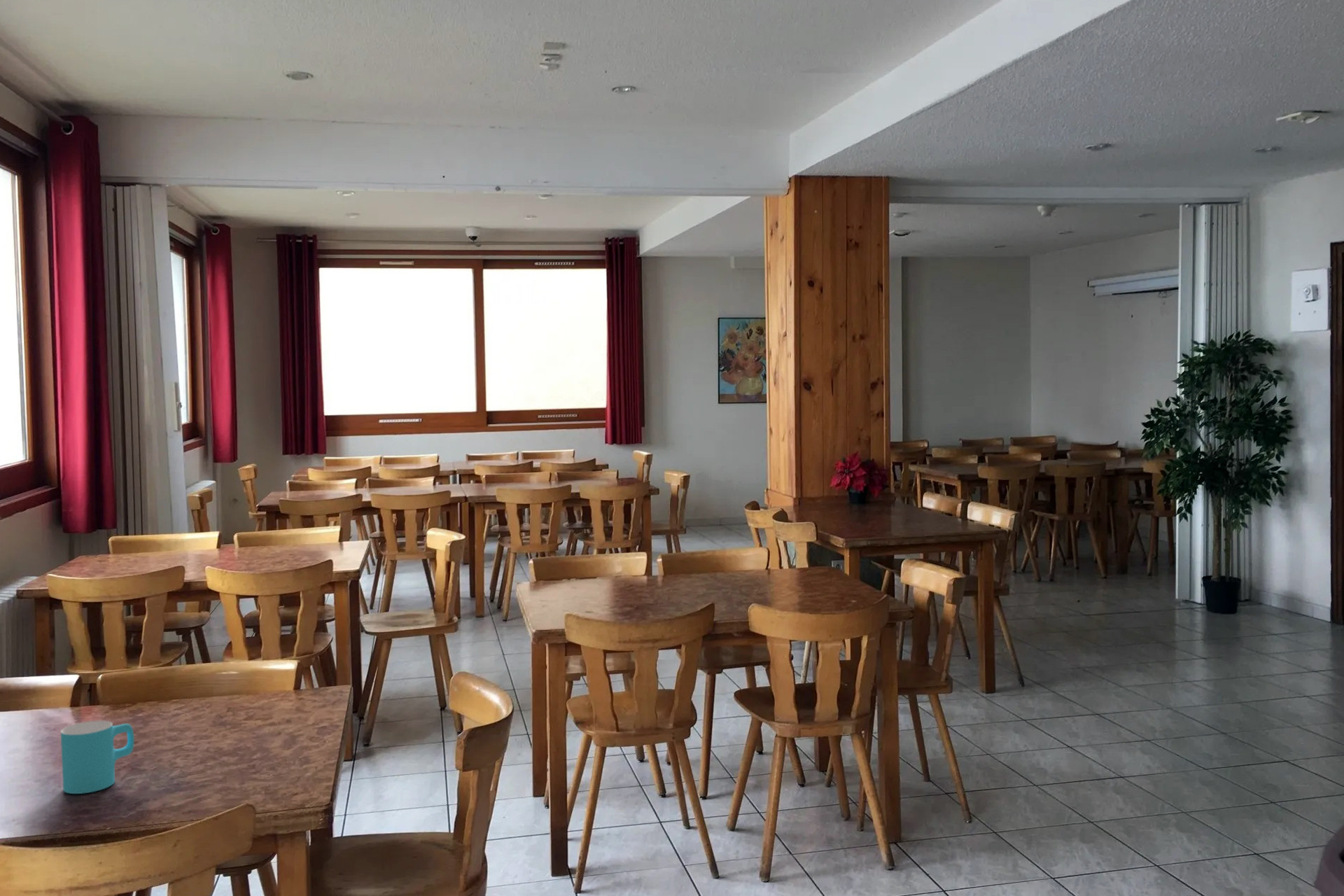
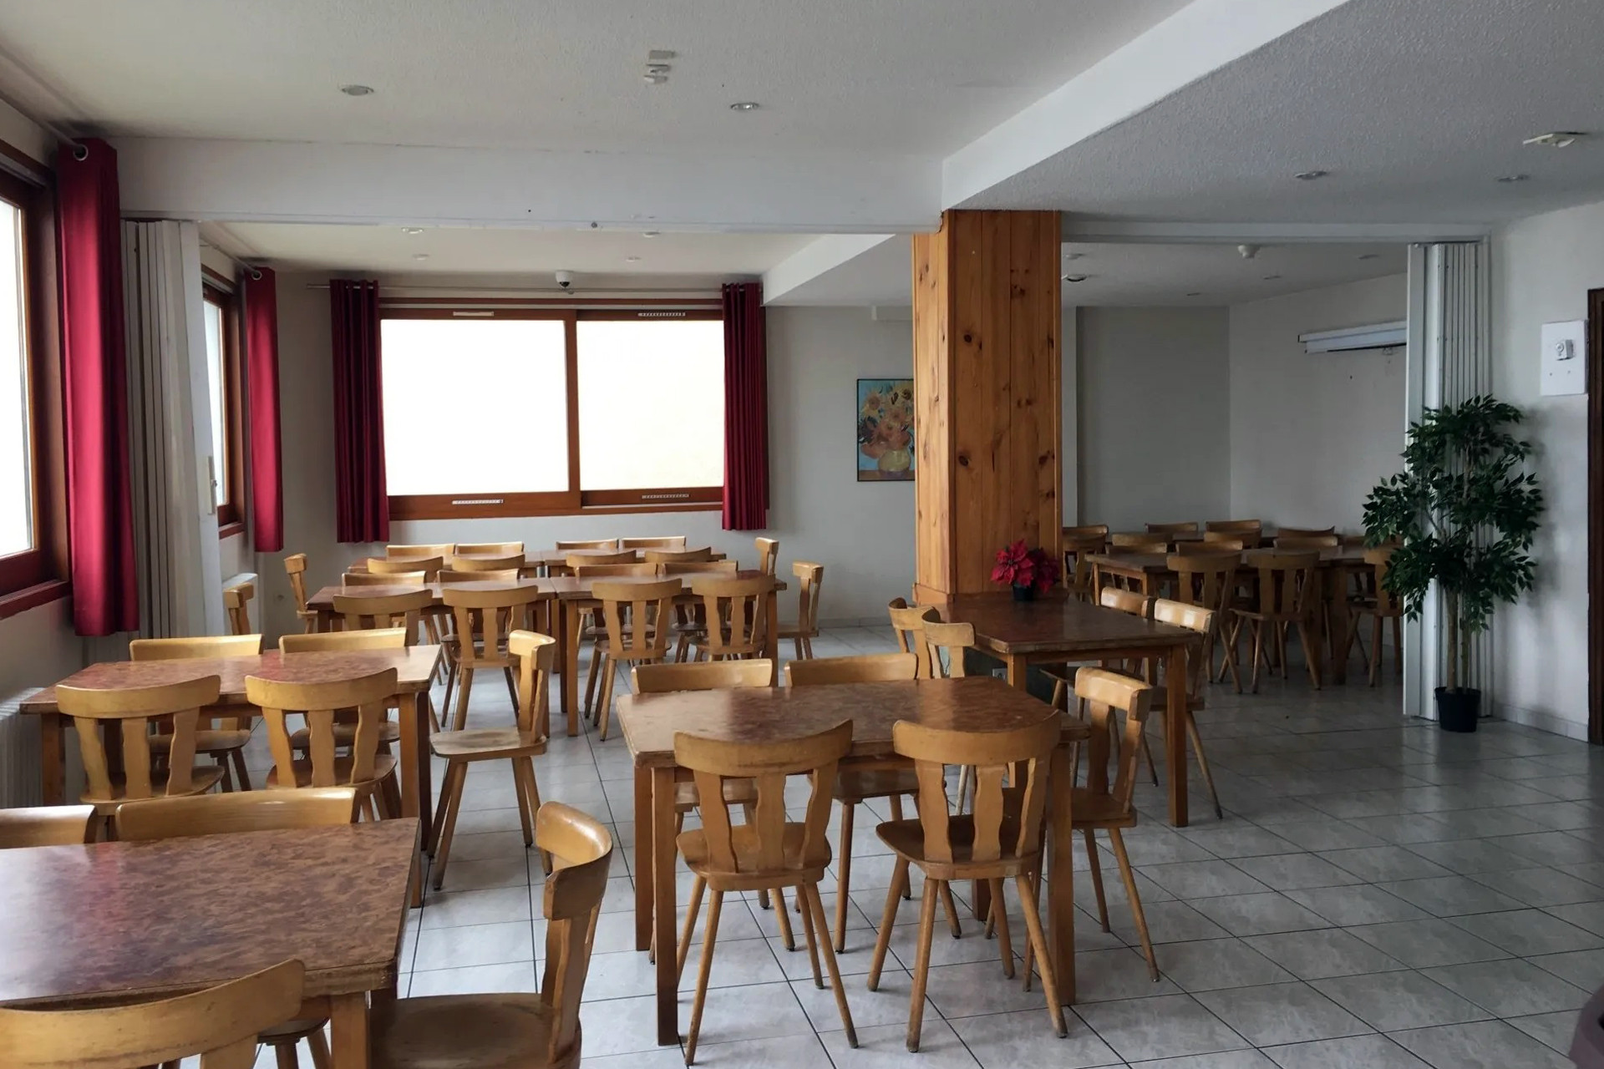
- cup (98, 755)
